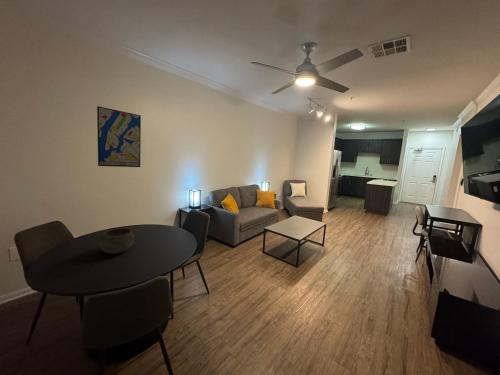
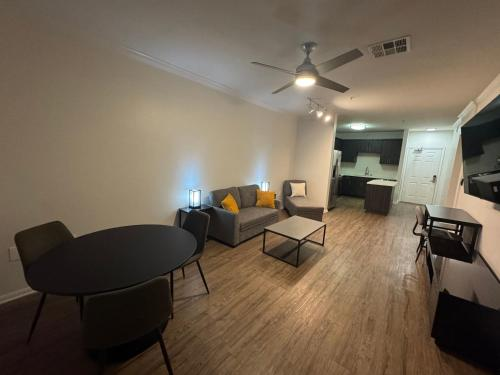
- bowl (117, 241)
- wall art (120, 139)
